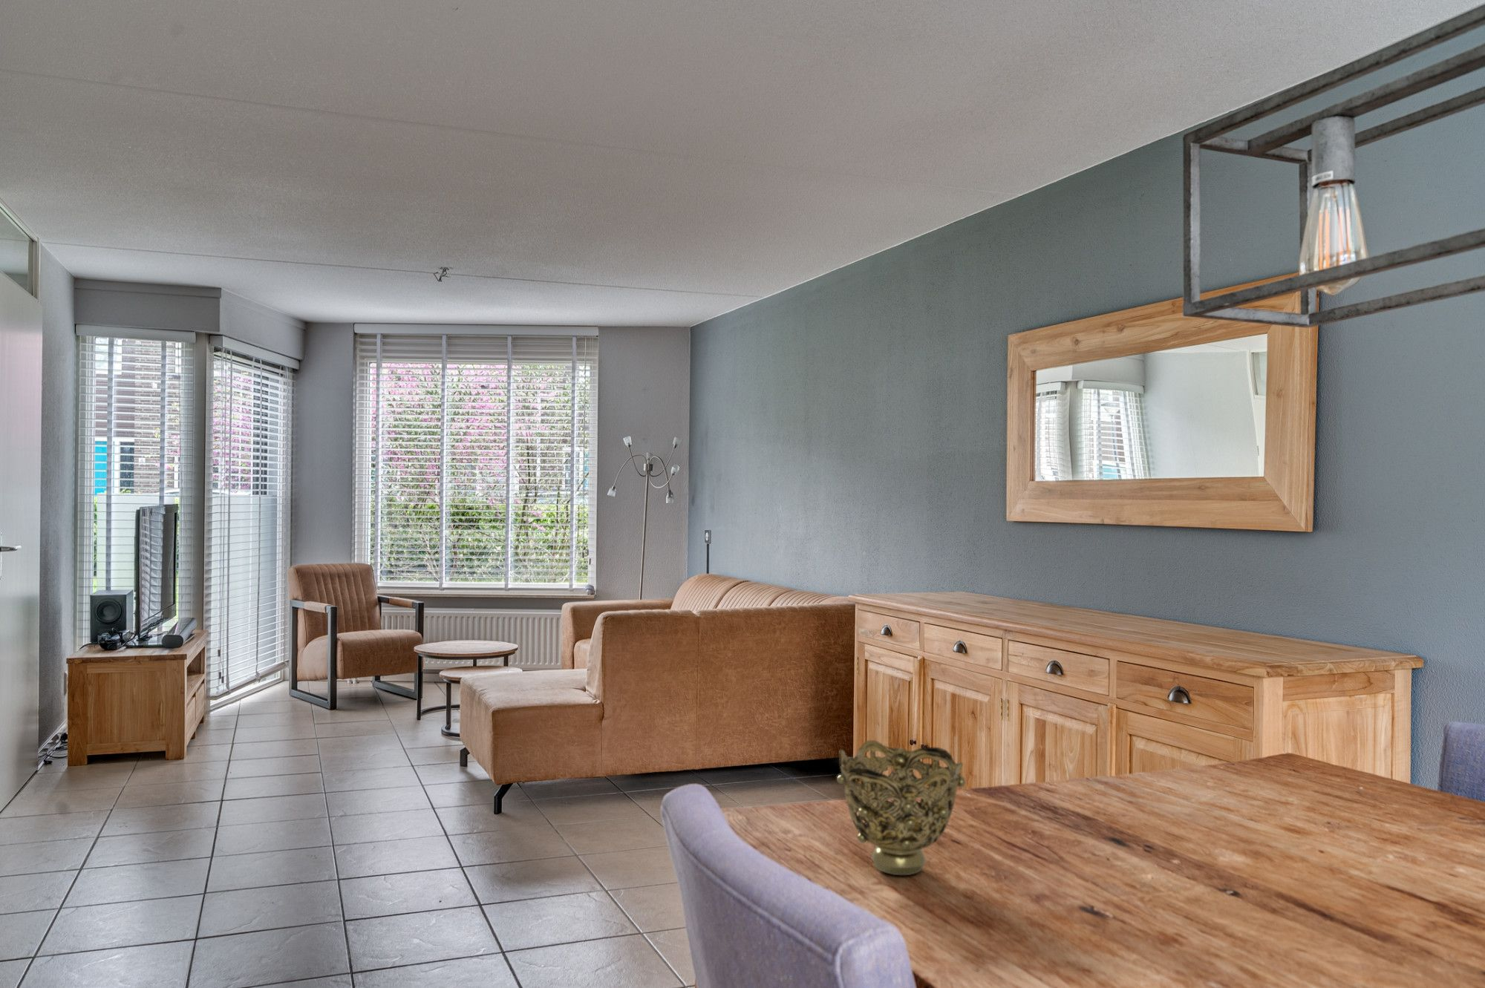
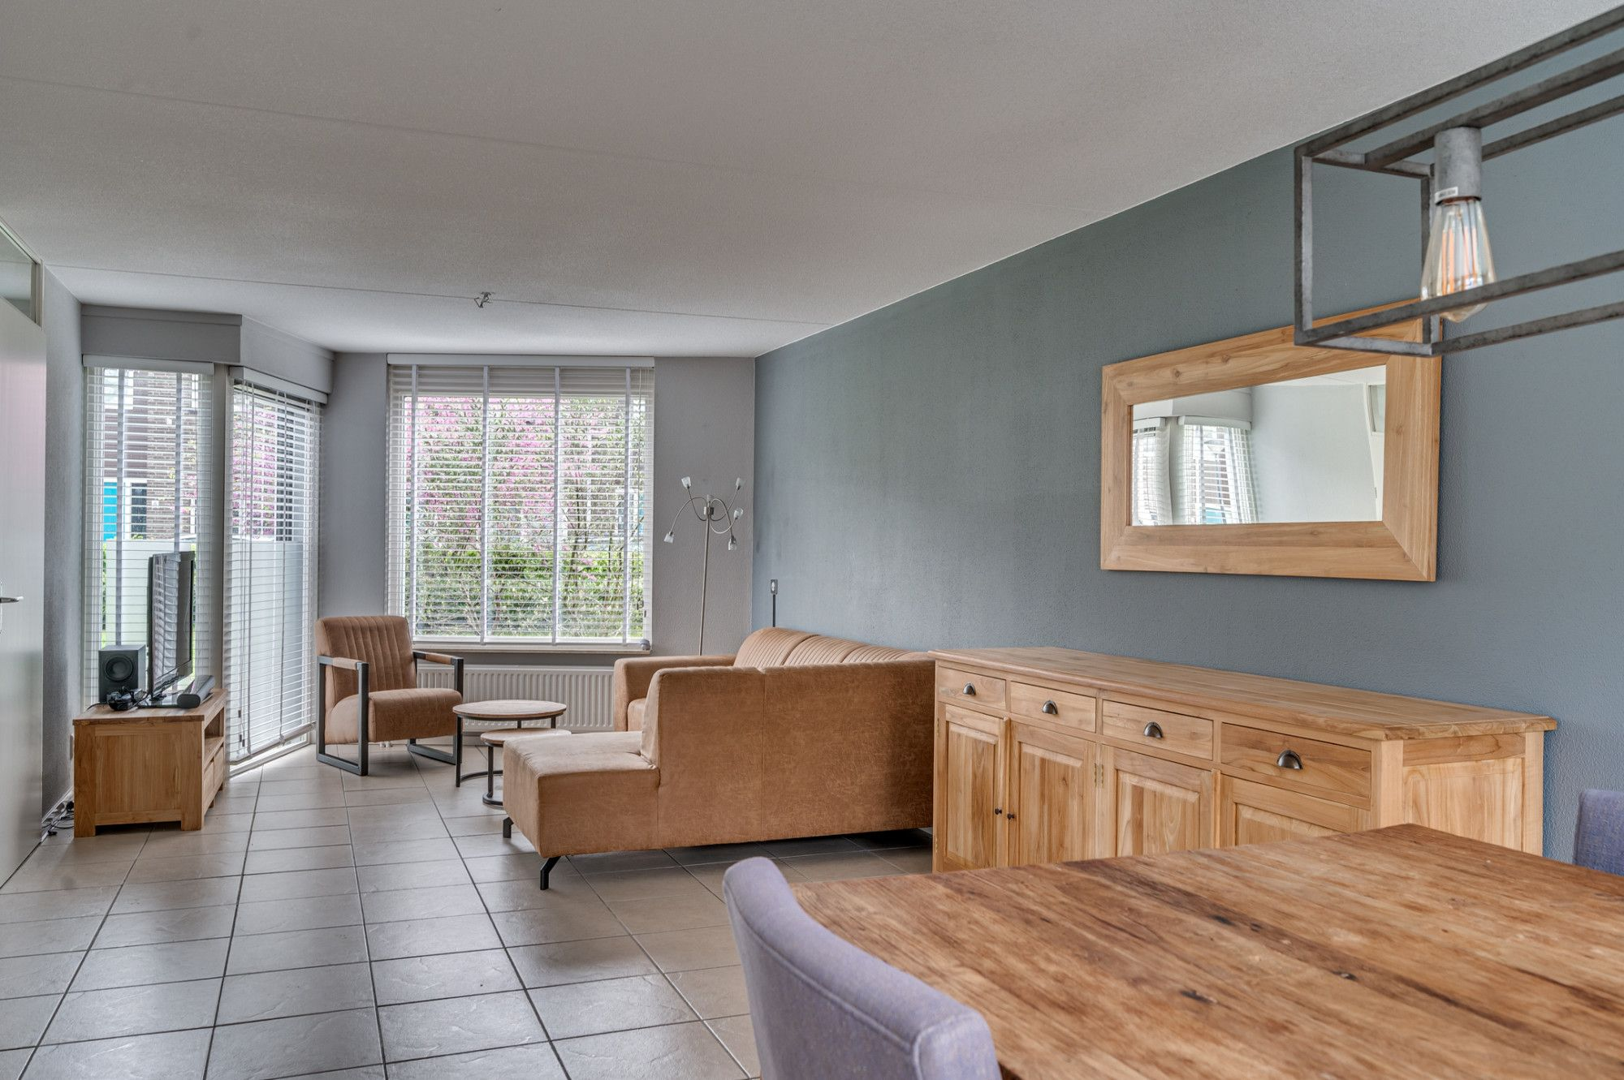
- decorative bowl (900, 812)
